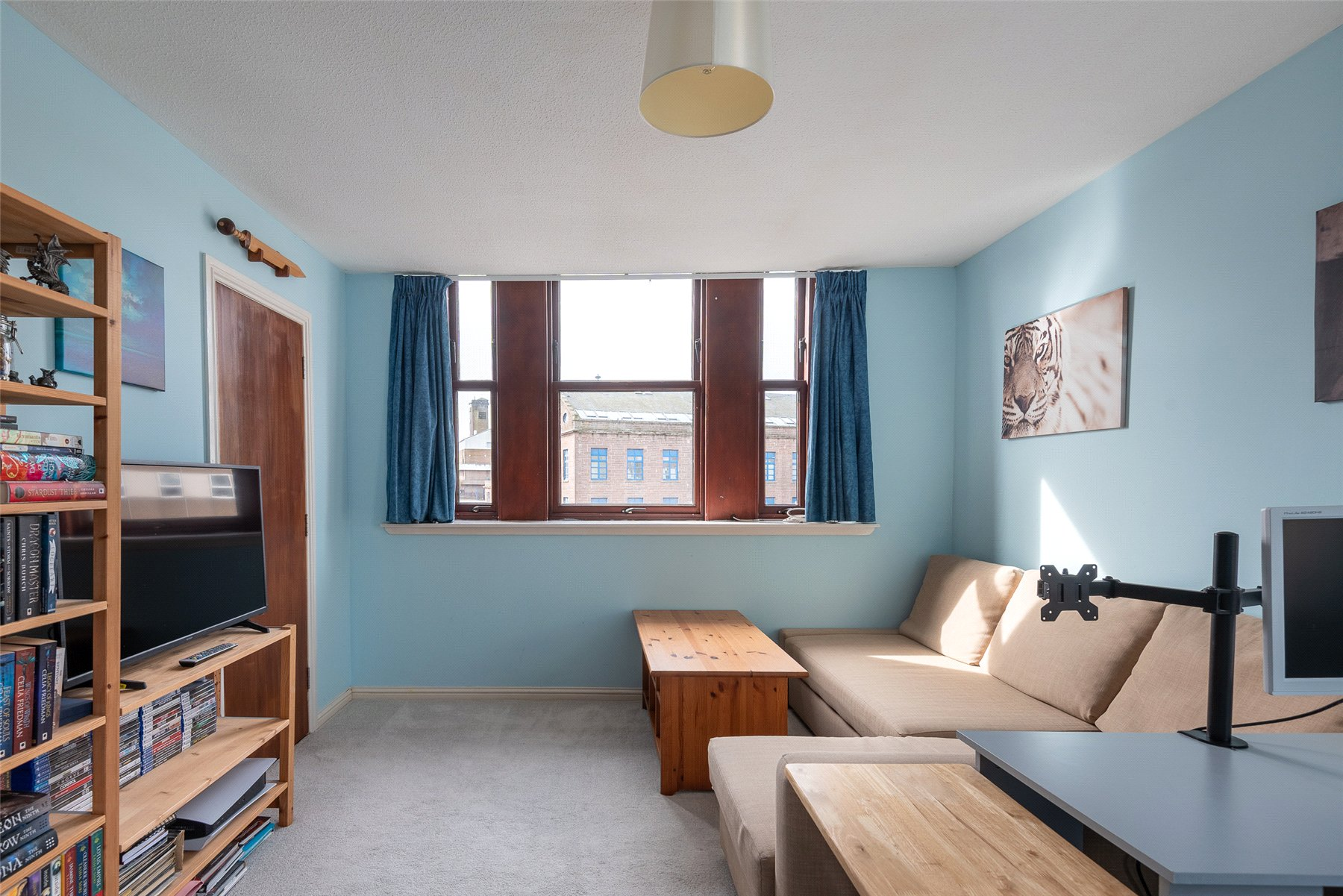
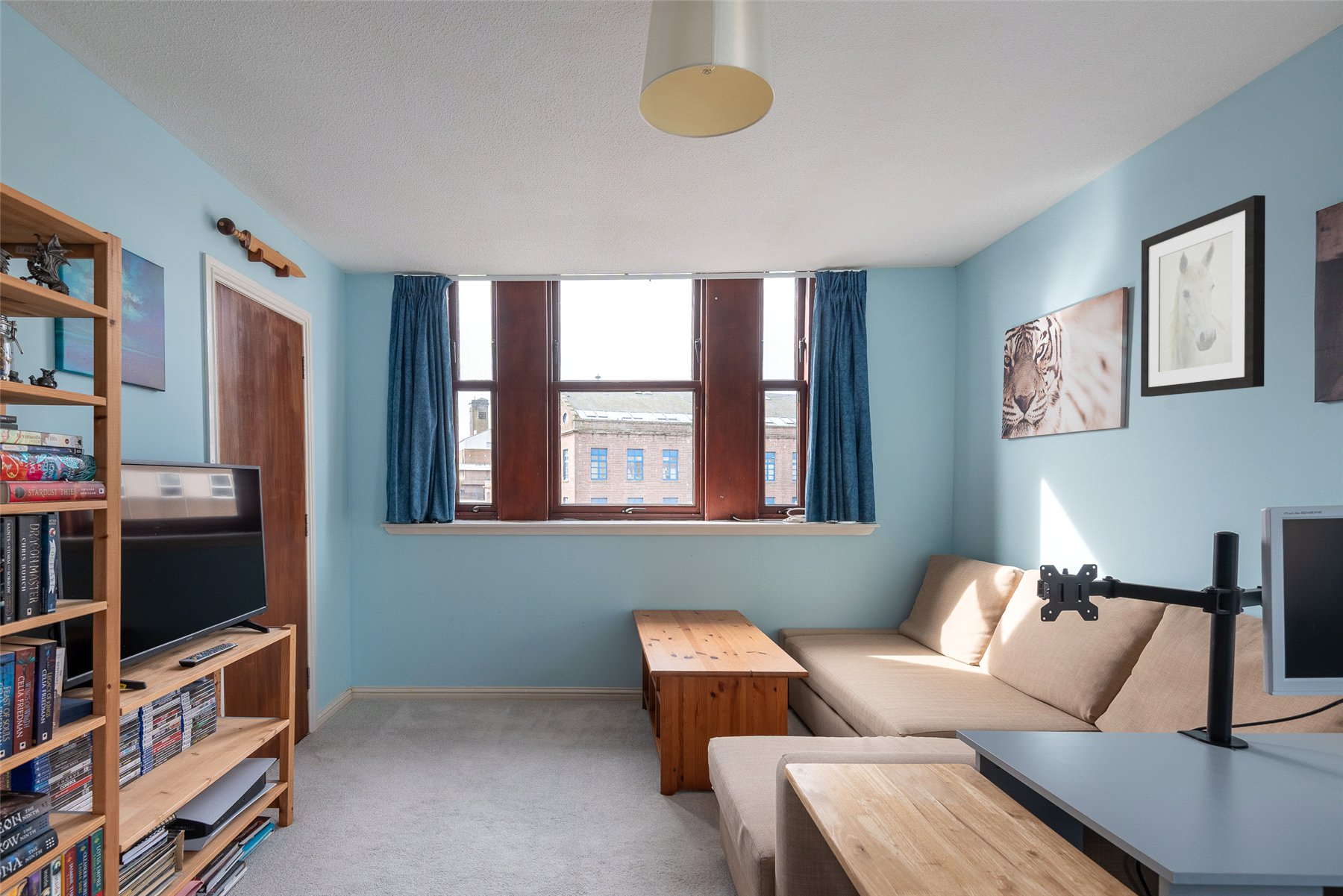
+ wall art (1196, 306)
